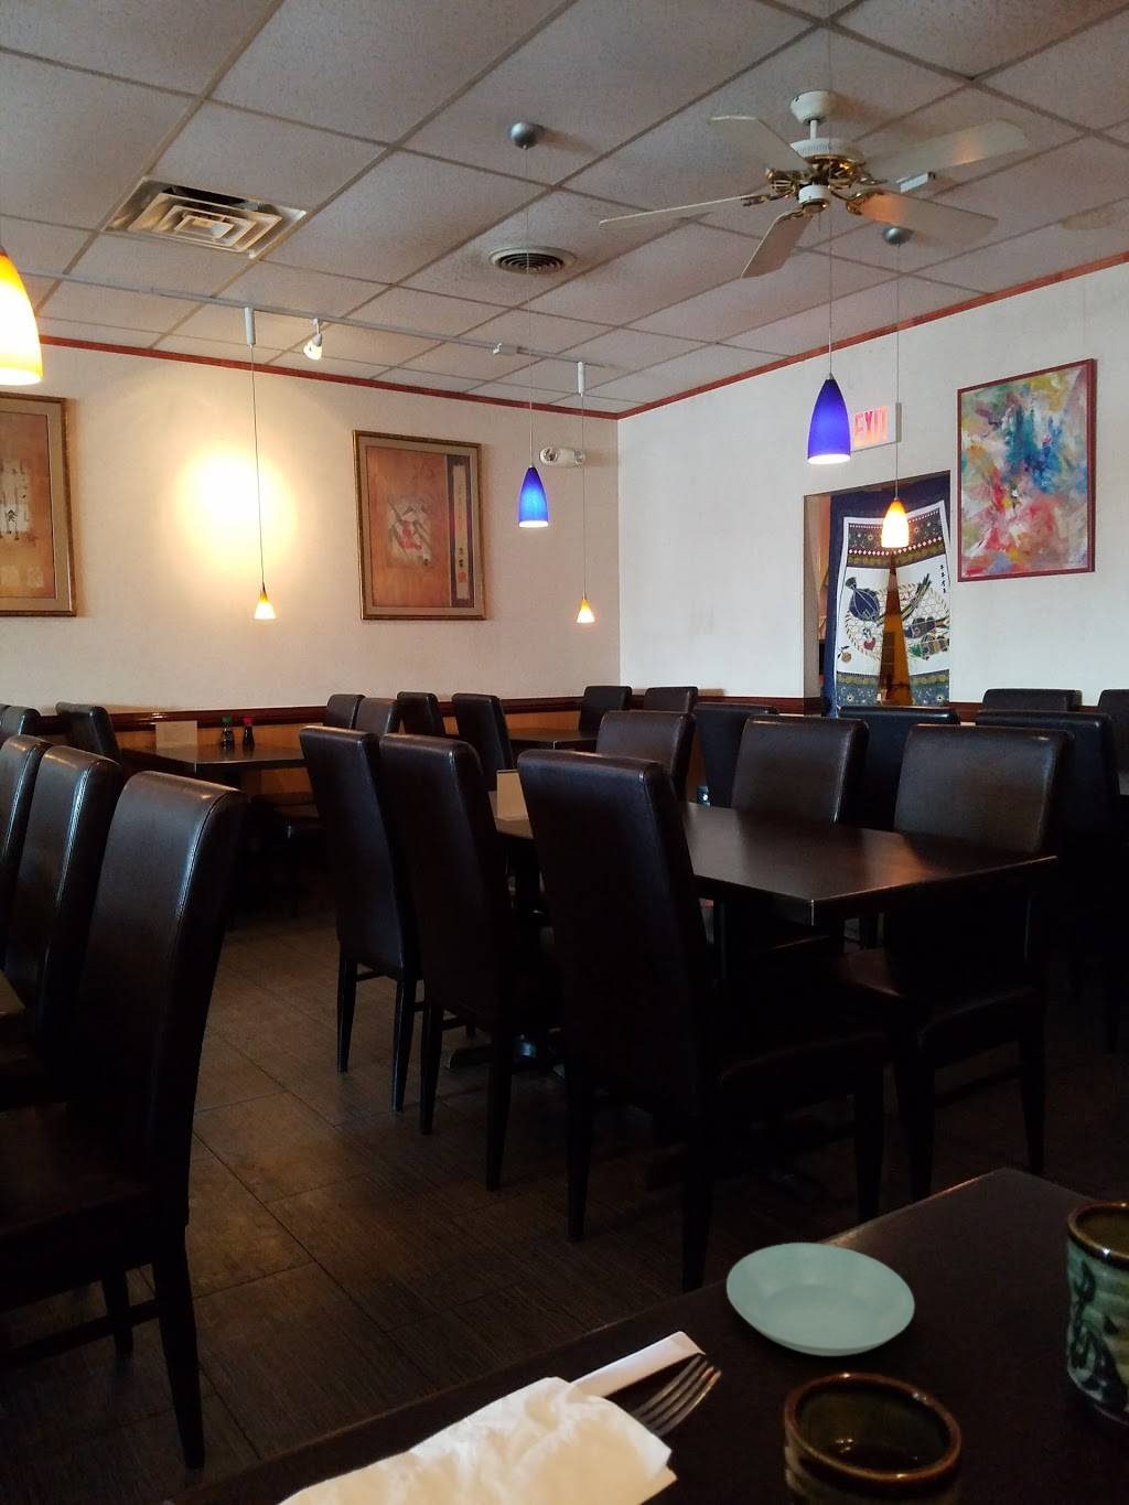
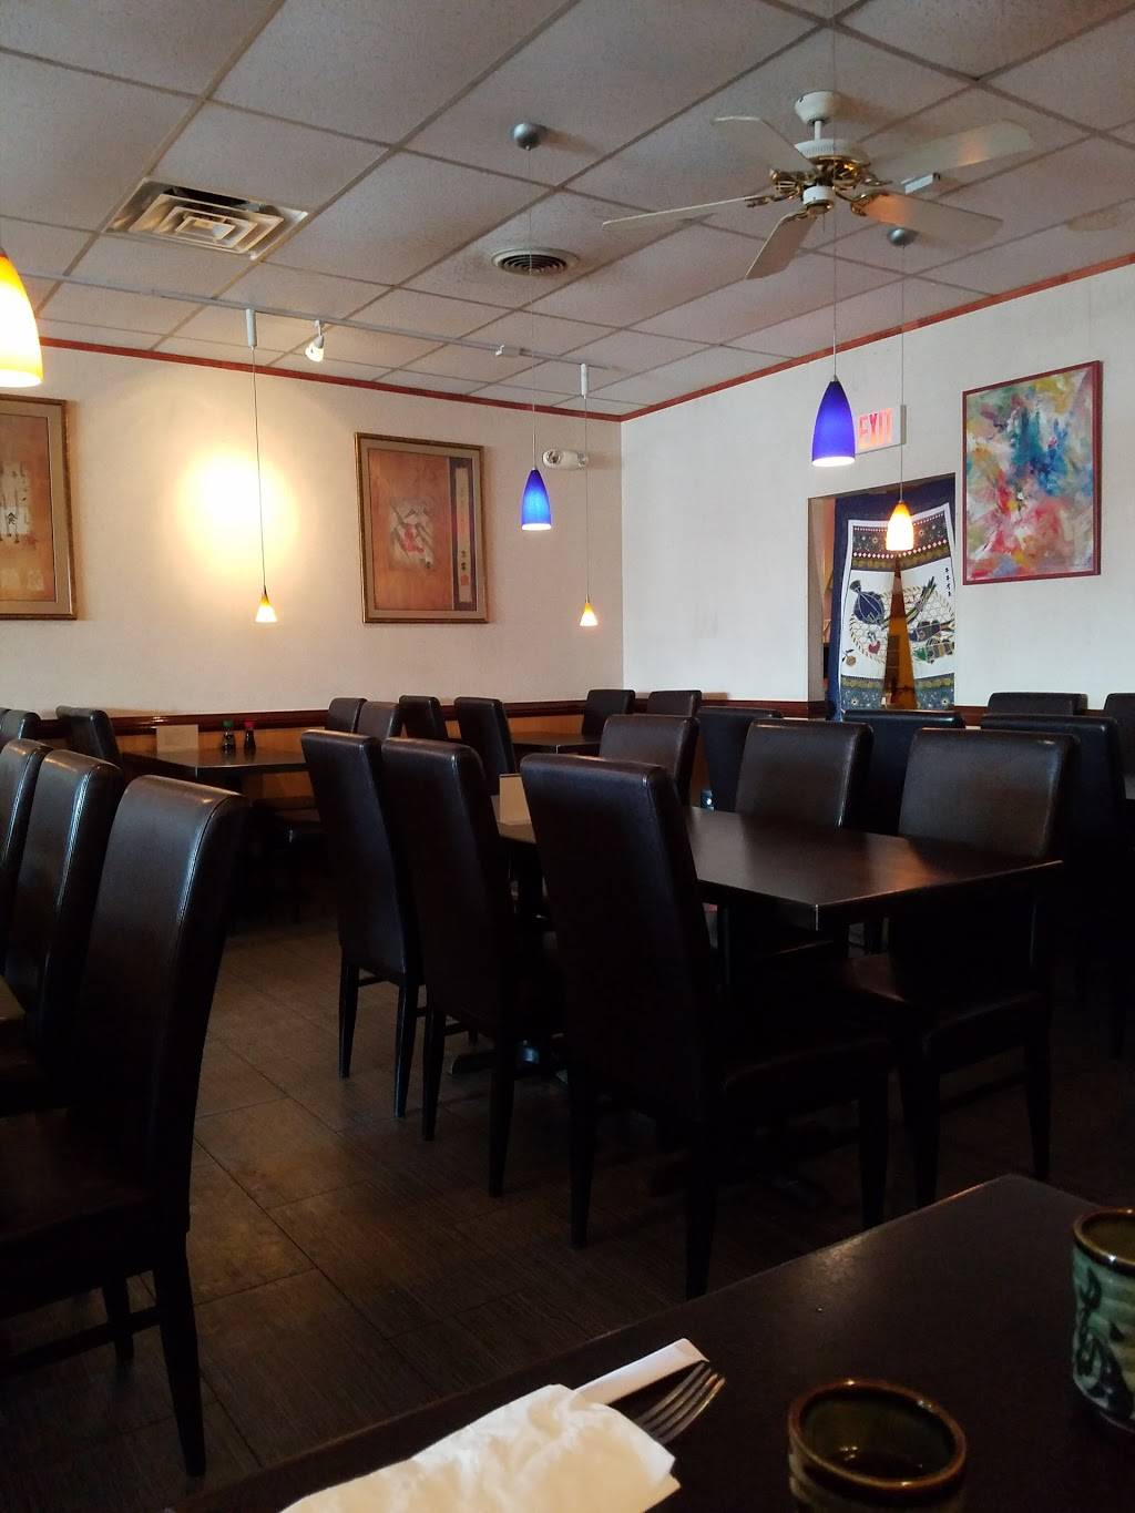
- saucer (818, 1306)
